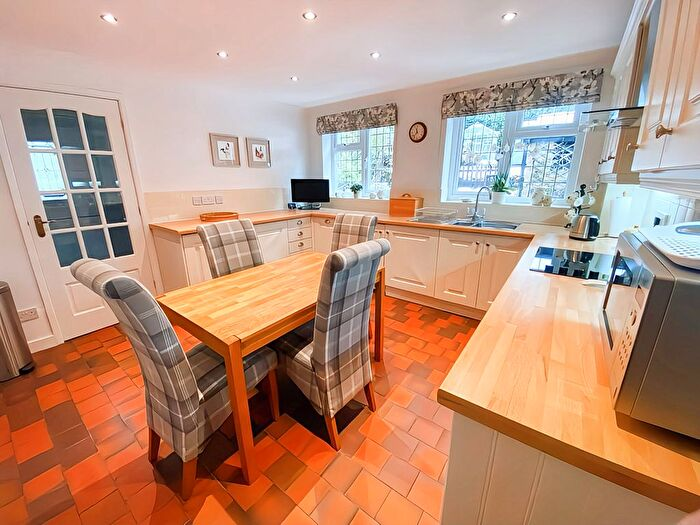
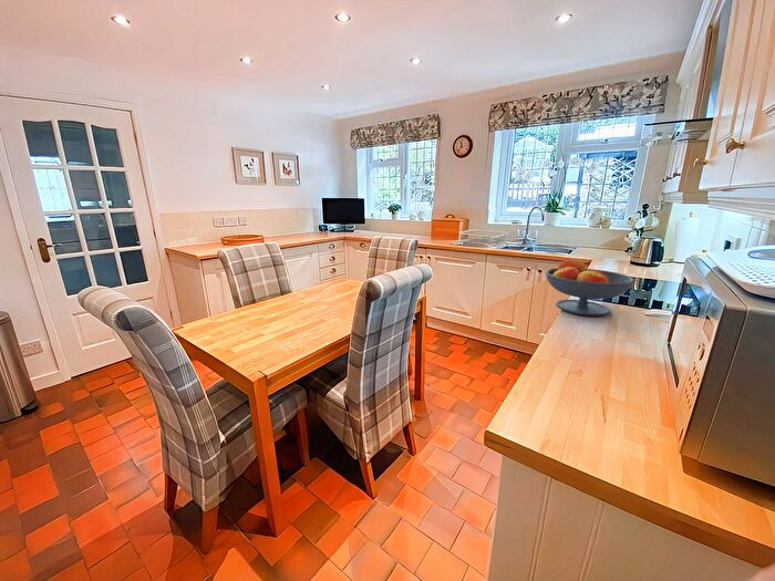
+ fruit bowl (585, 286)
